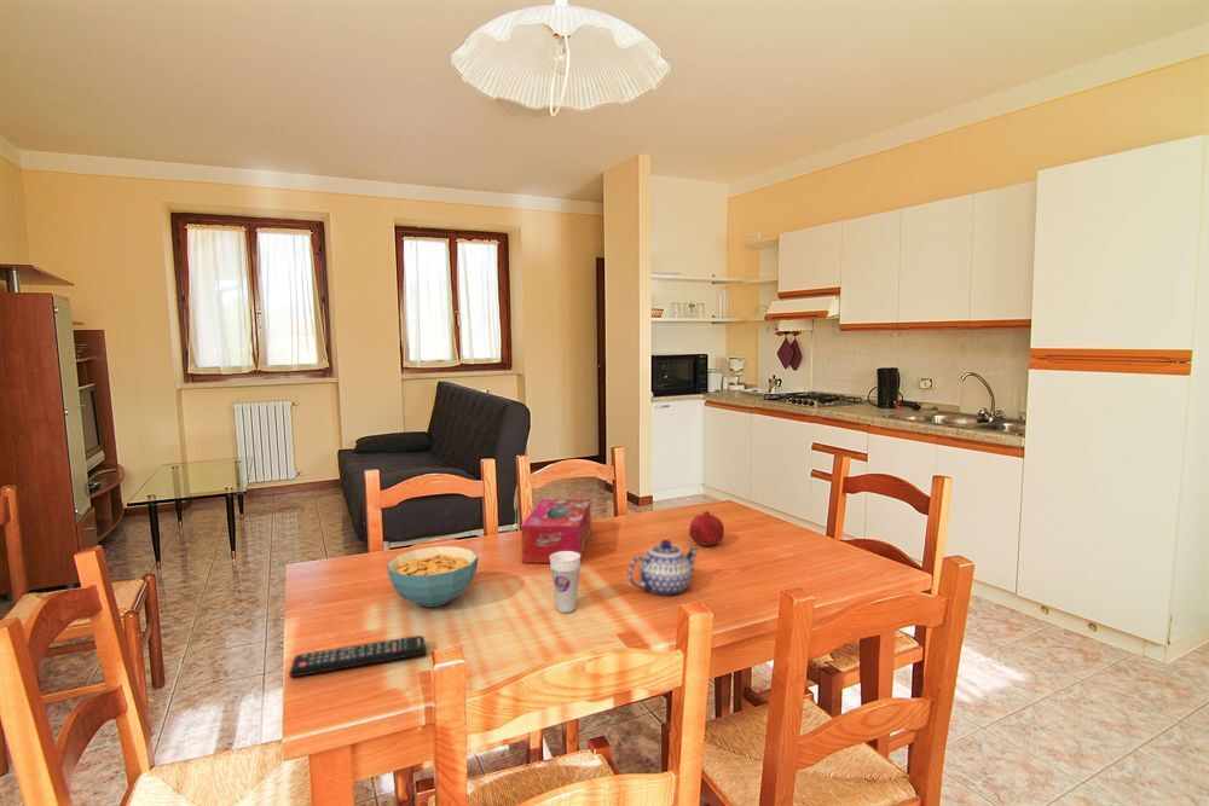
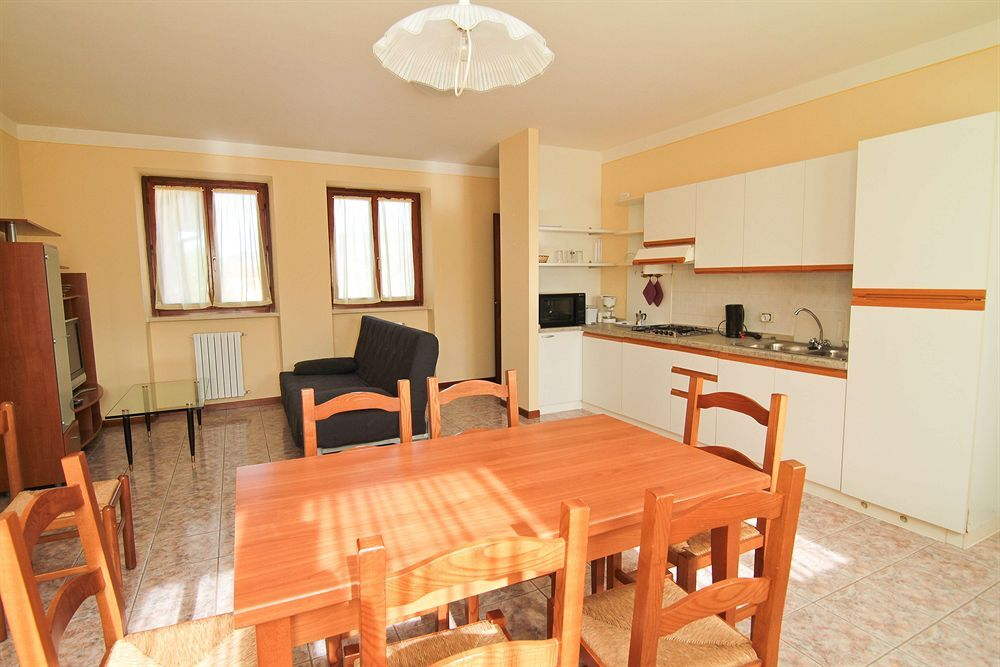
- fruit (706, 527)
- cup (566, 582)
- teapot (664, 563)
- remote control (360, 656)
- cereal bowl (433, 580)
- tissue box (559, 528)
